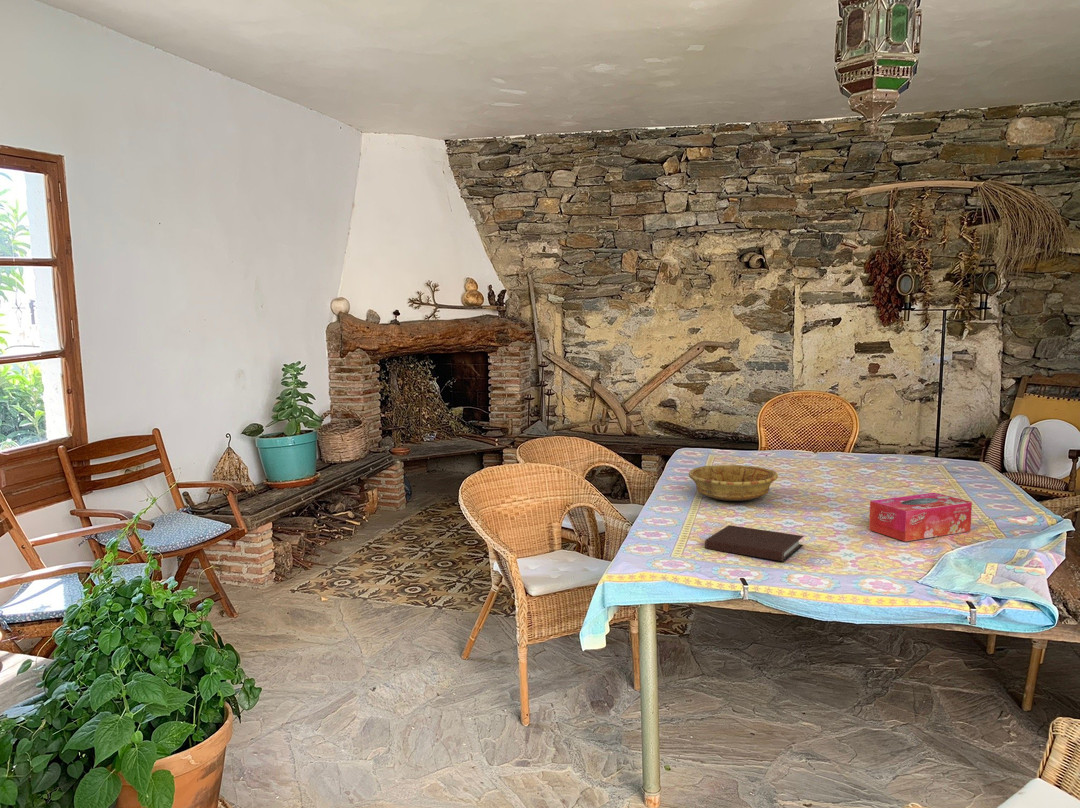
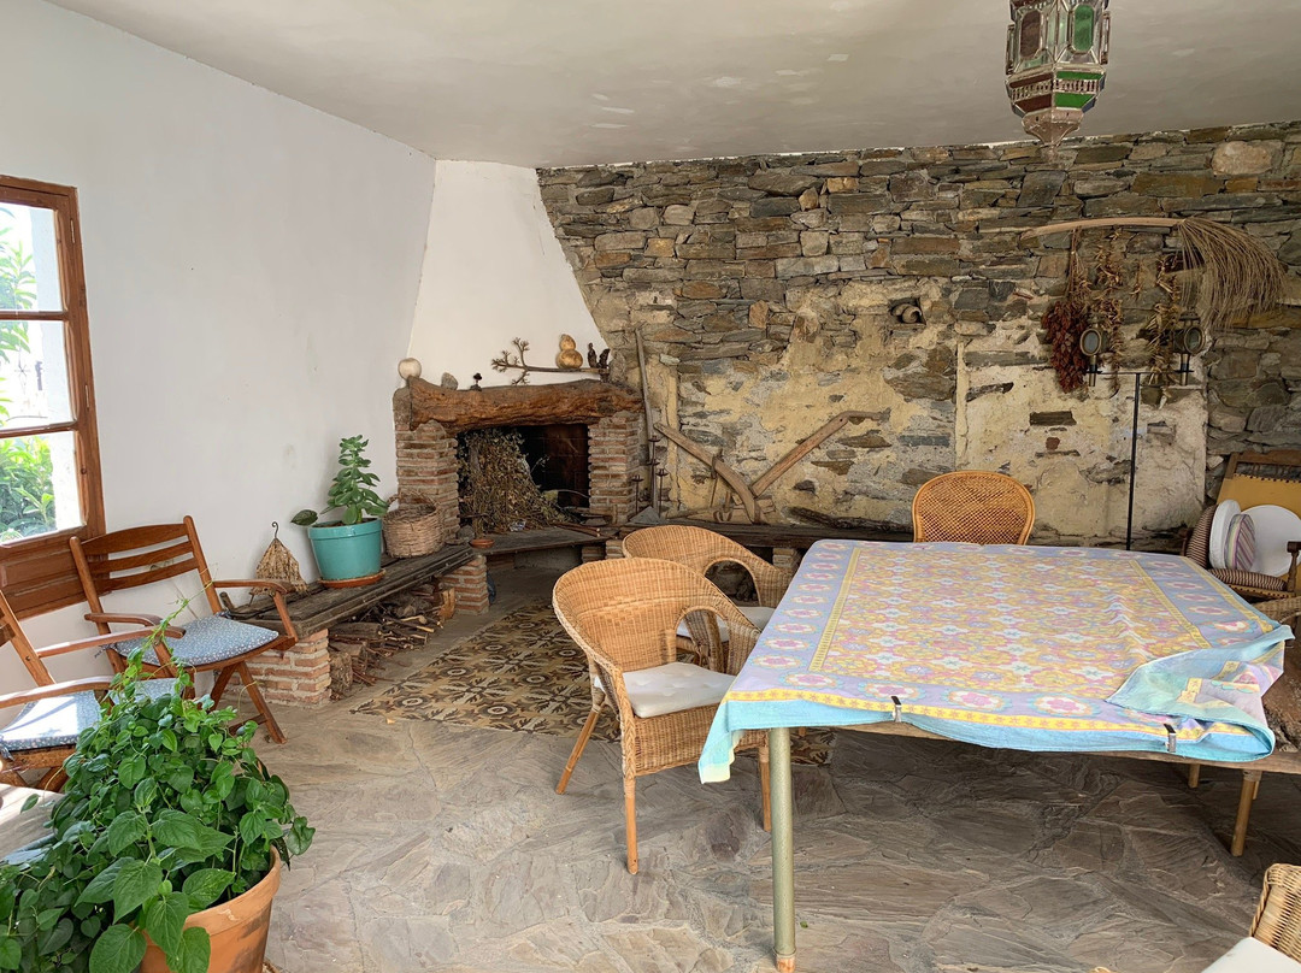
- notebook (754, 542)
- ceramic bowl (732, 484)
- tissue box (920, 515)
